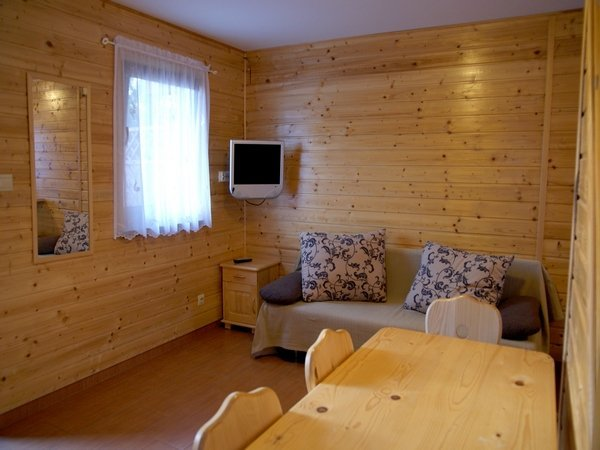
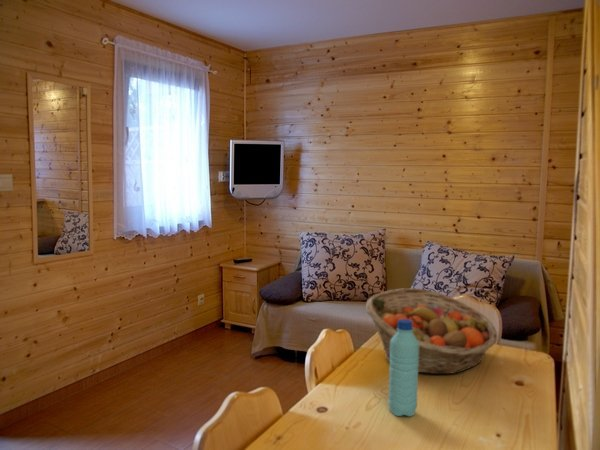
+ water bottle (403, 366)
+ fruit basket (430, 327)
